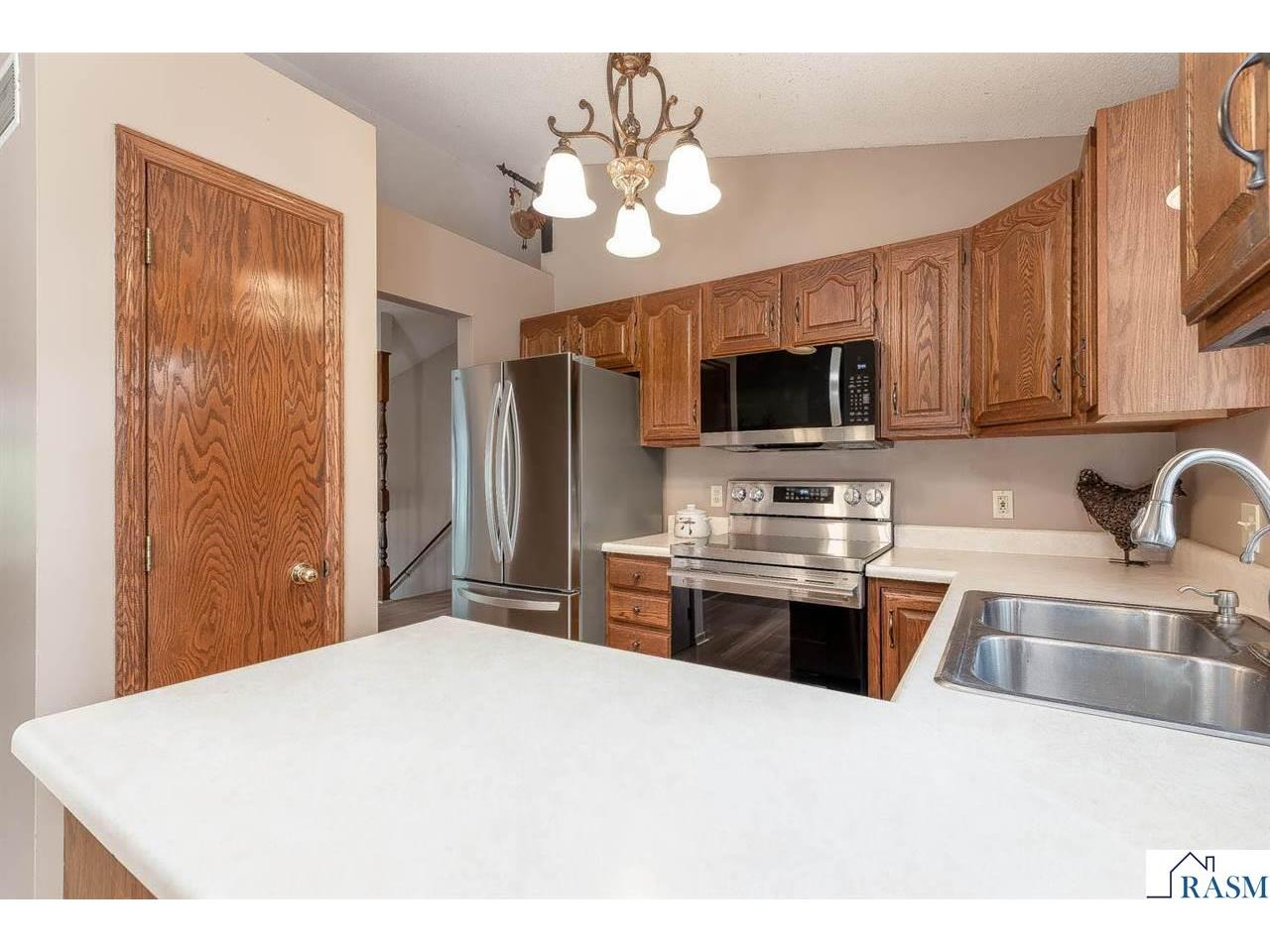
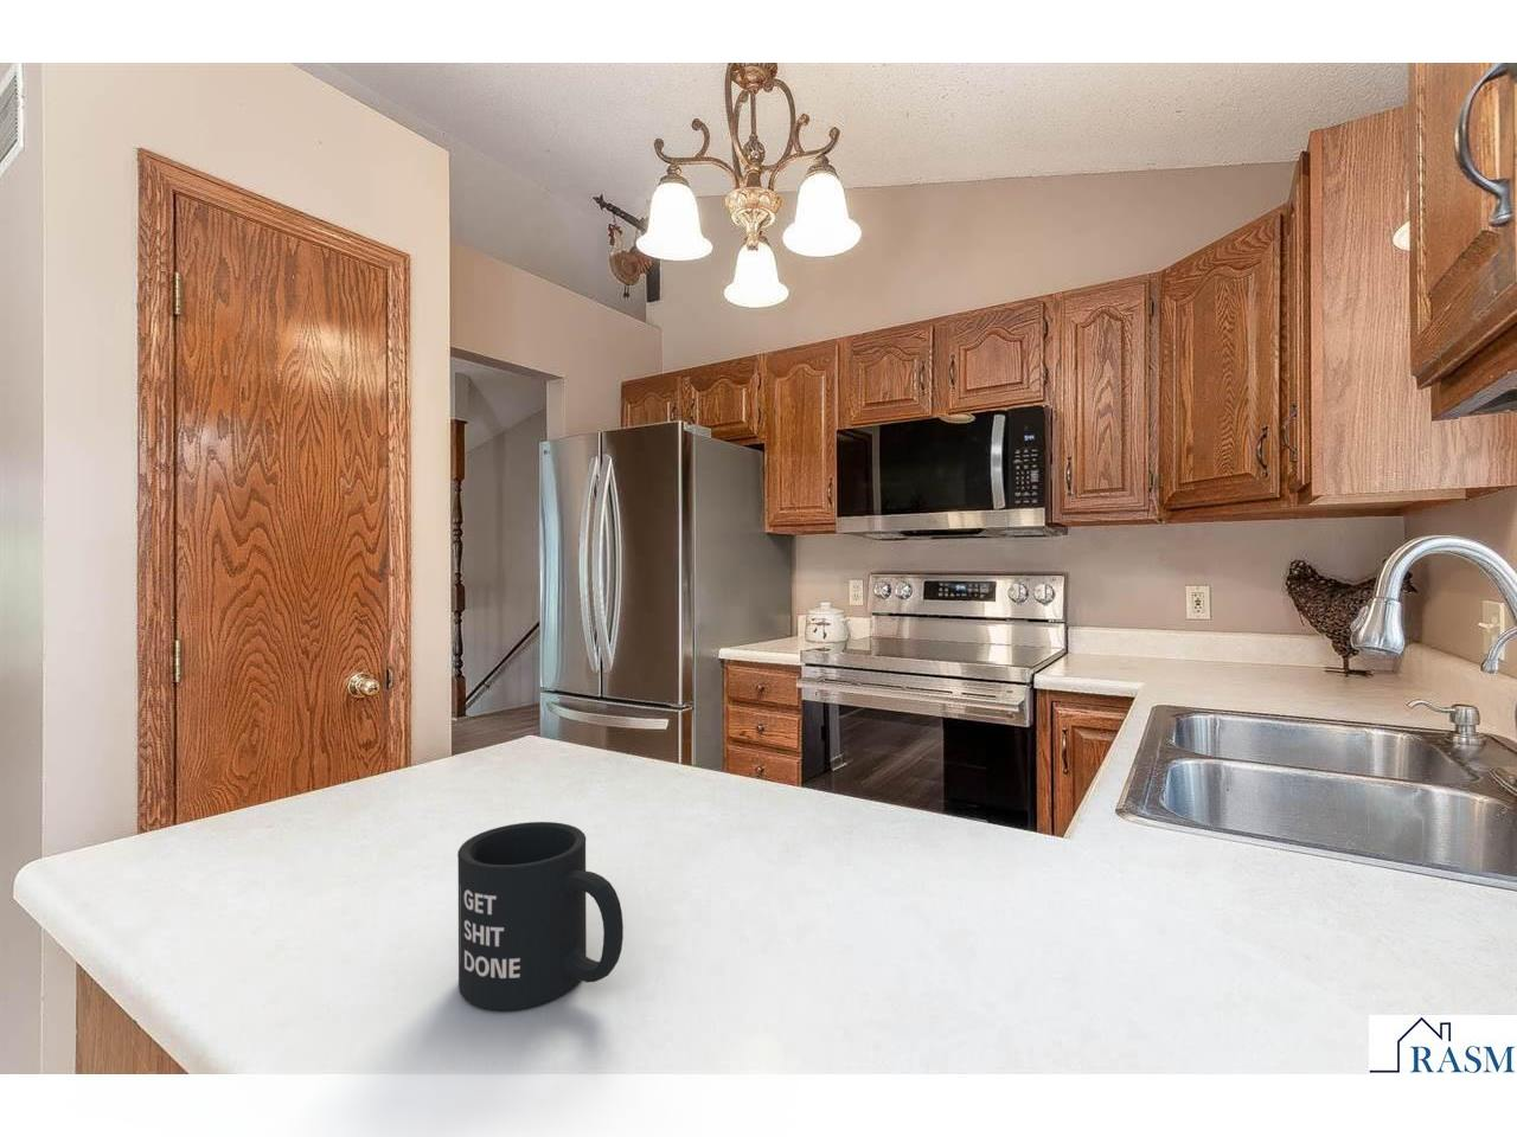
+ mug (545, 915)
